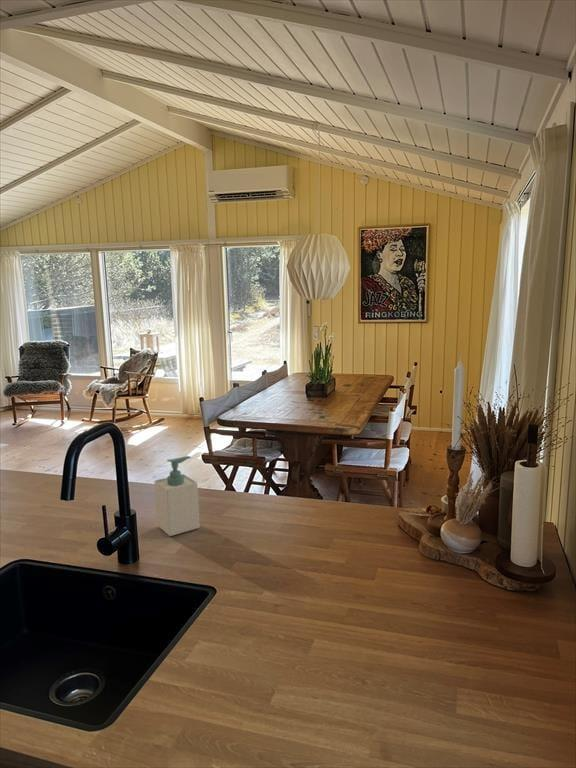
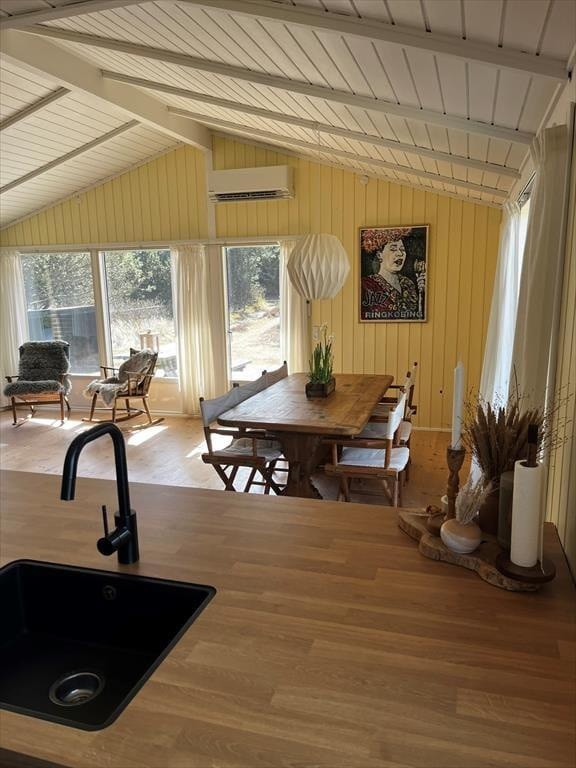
- soap bottle (176, 493)
